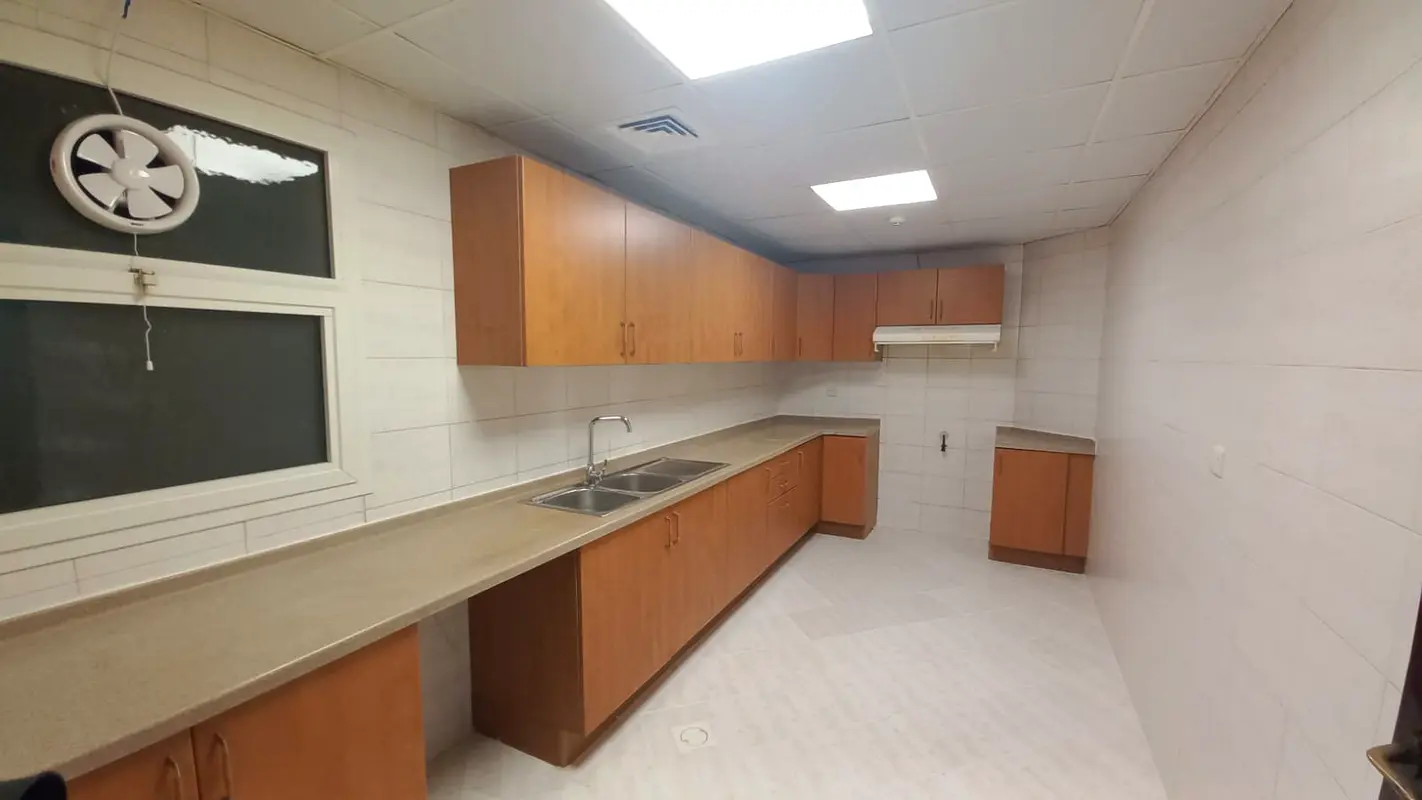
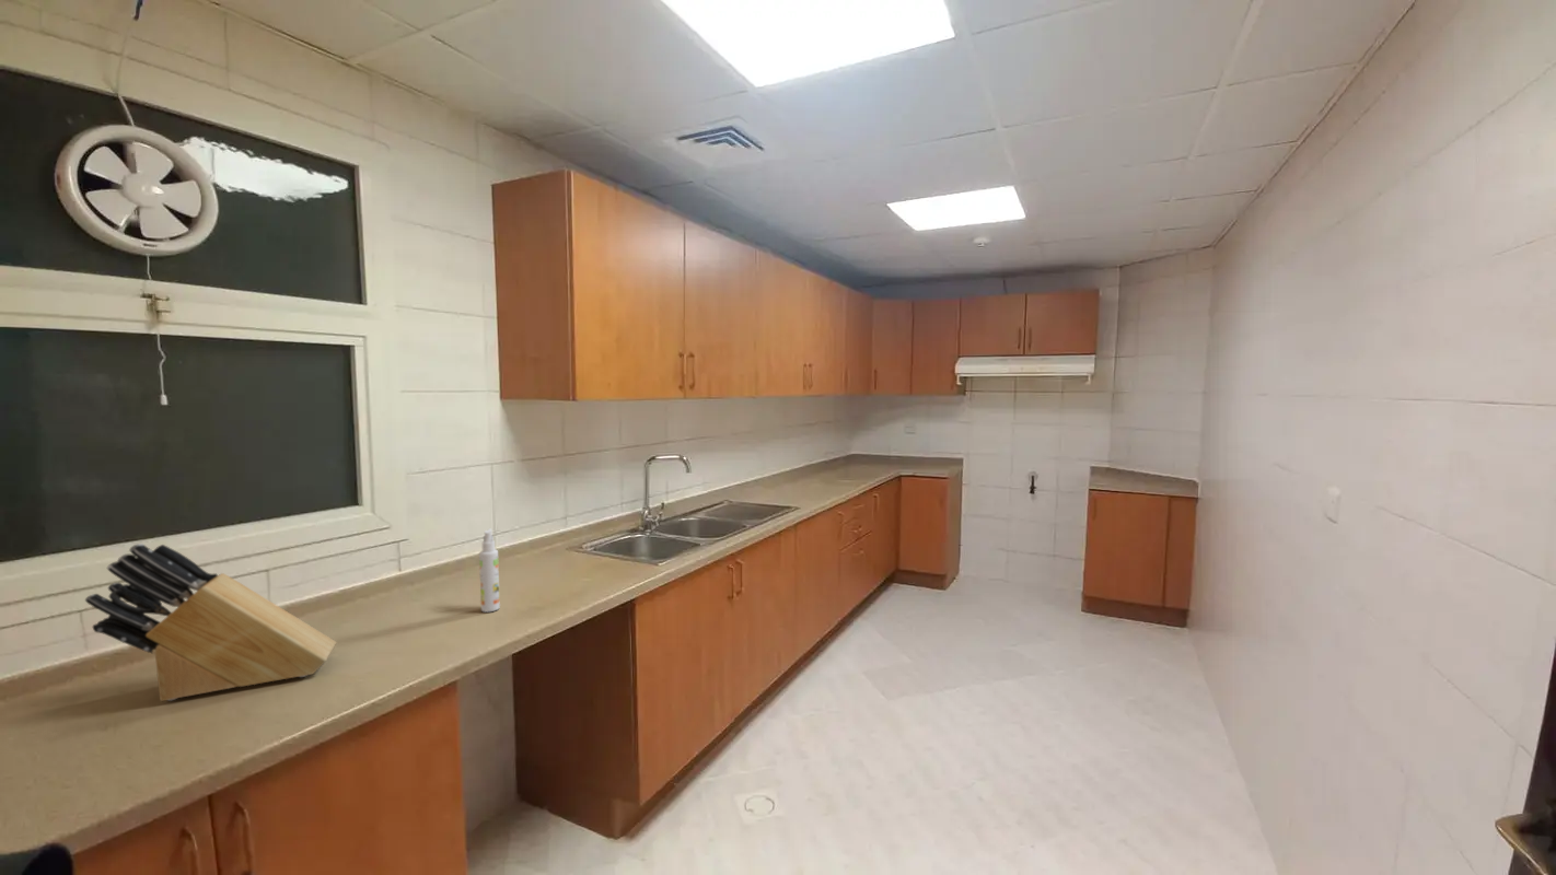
+ knife block (222, 609)
+ spray bottle (489, 569)
